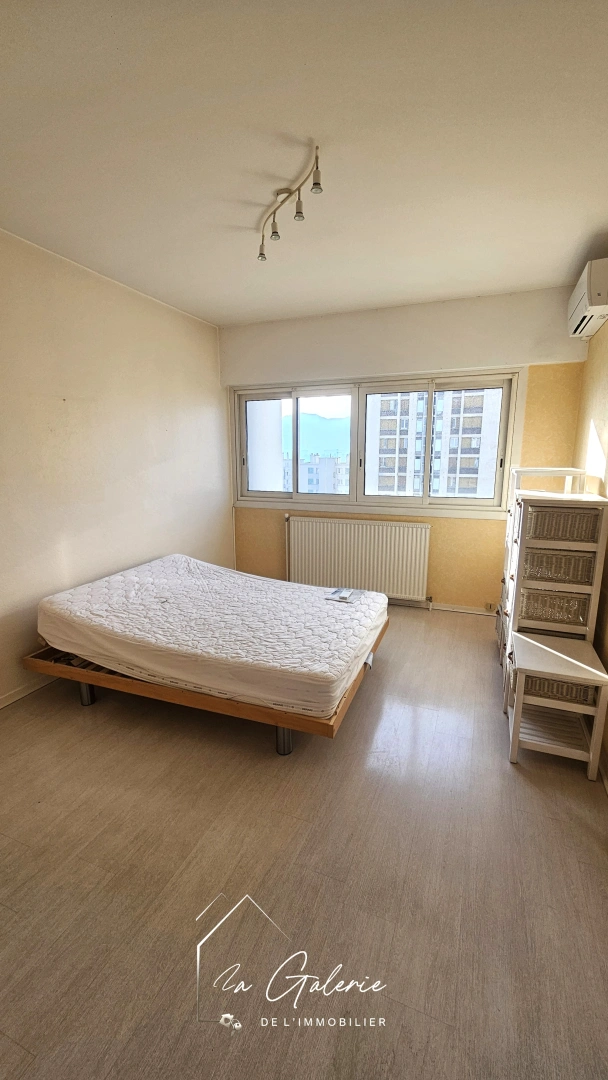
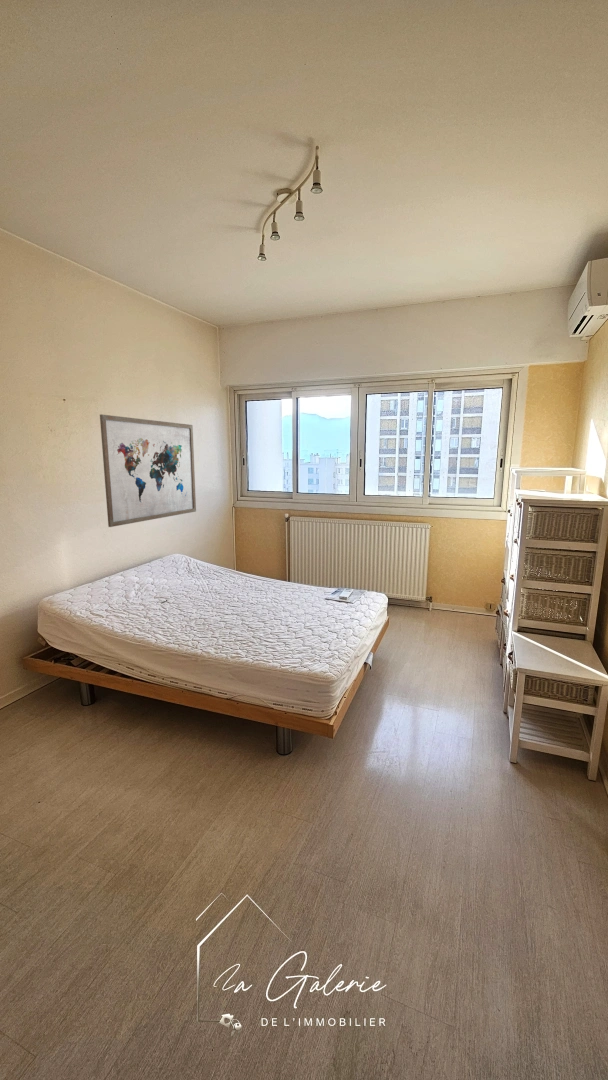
+ wall art (155, 470)
